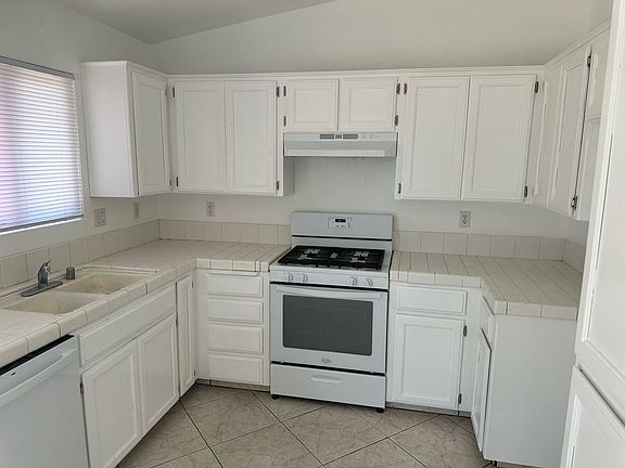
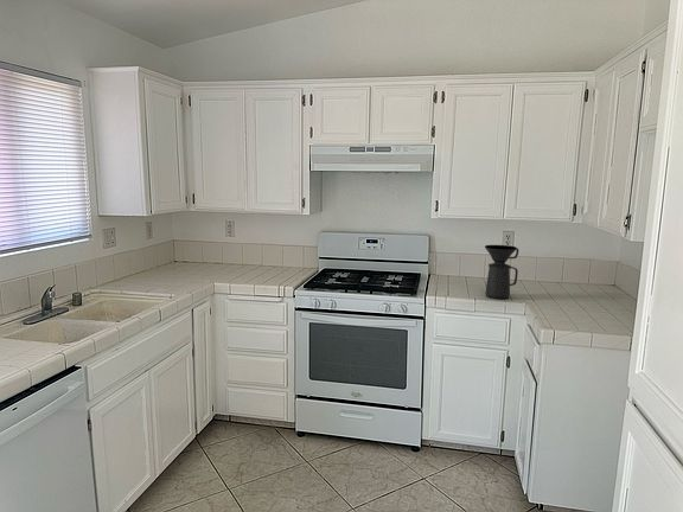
+ coffee maker (498, 271)
